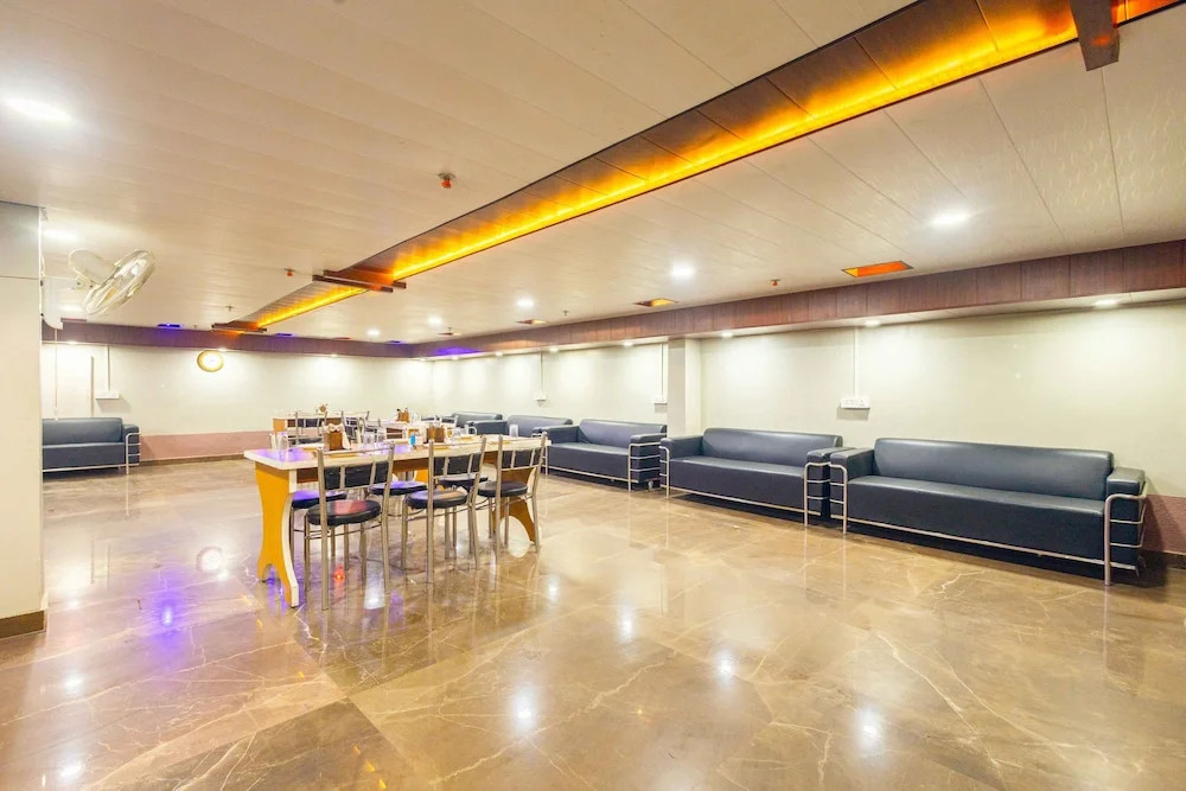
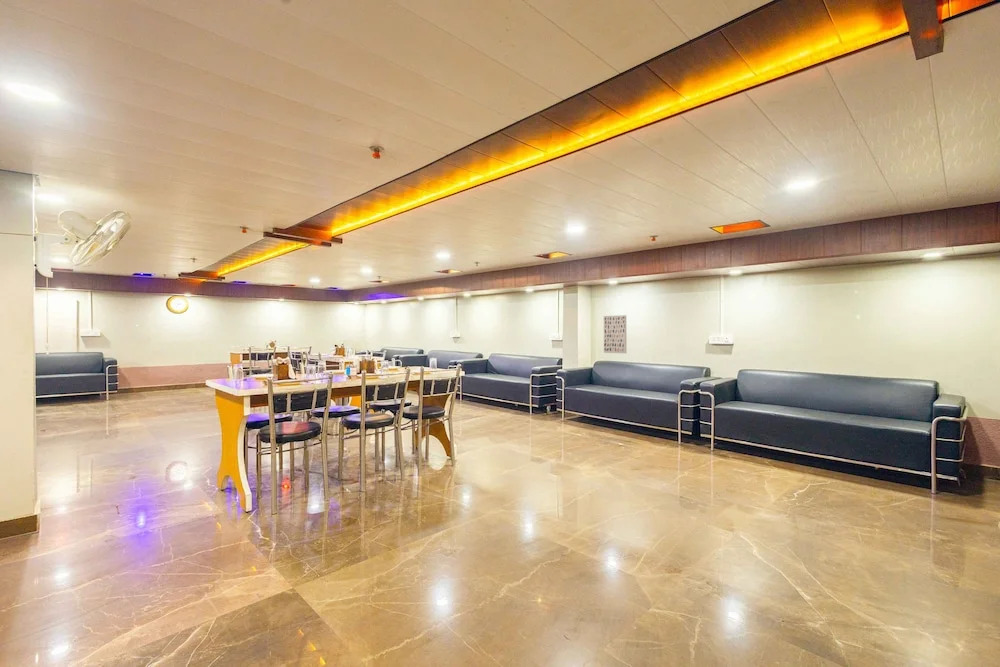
+ wall art (614, 334)
